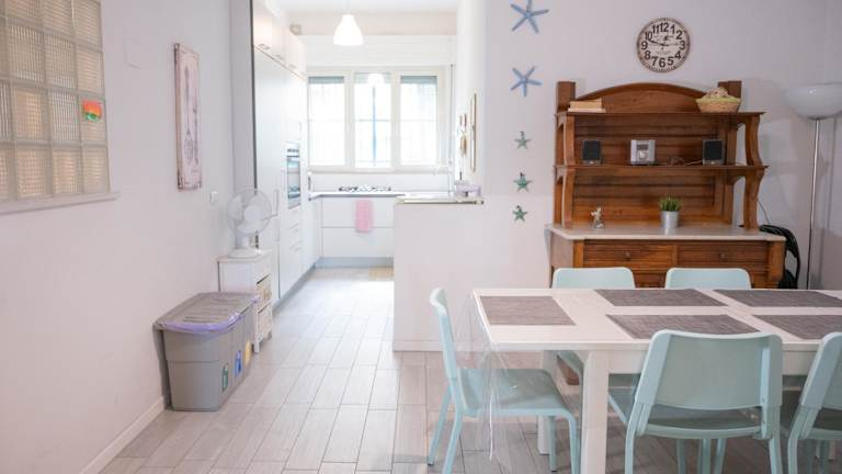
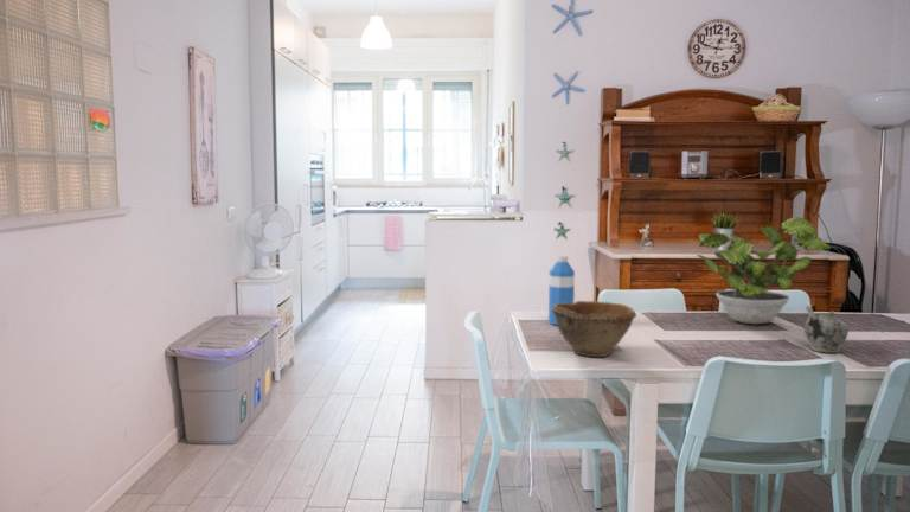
+ bowl (592, 328)
+ potted plant (760, 269)
+ water bottle (560, 289)
+ teapot (820, 328)
